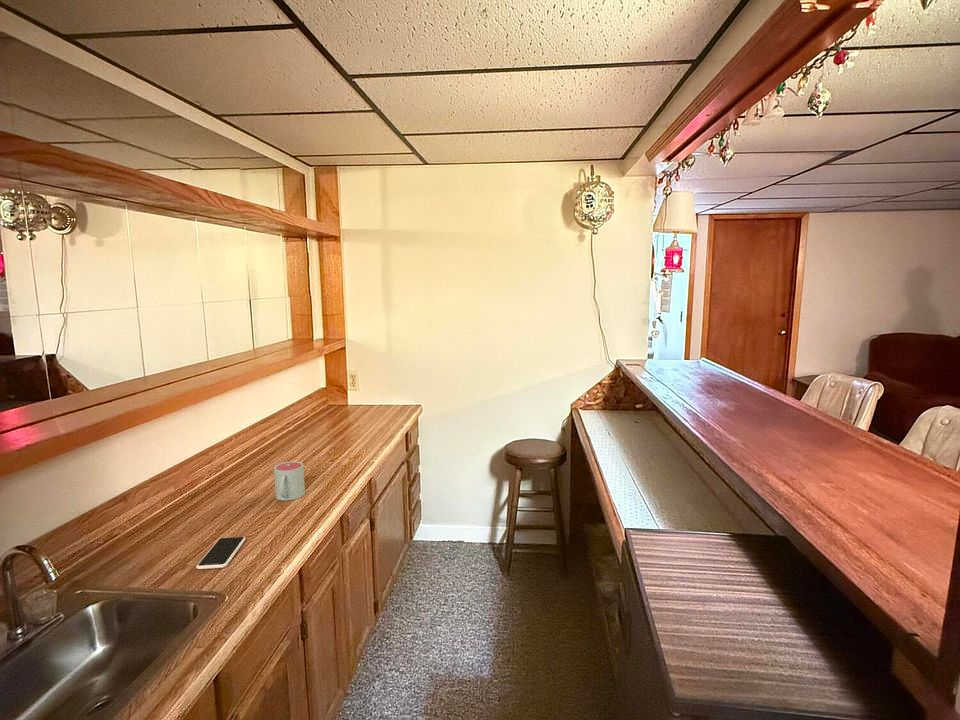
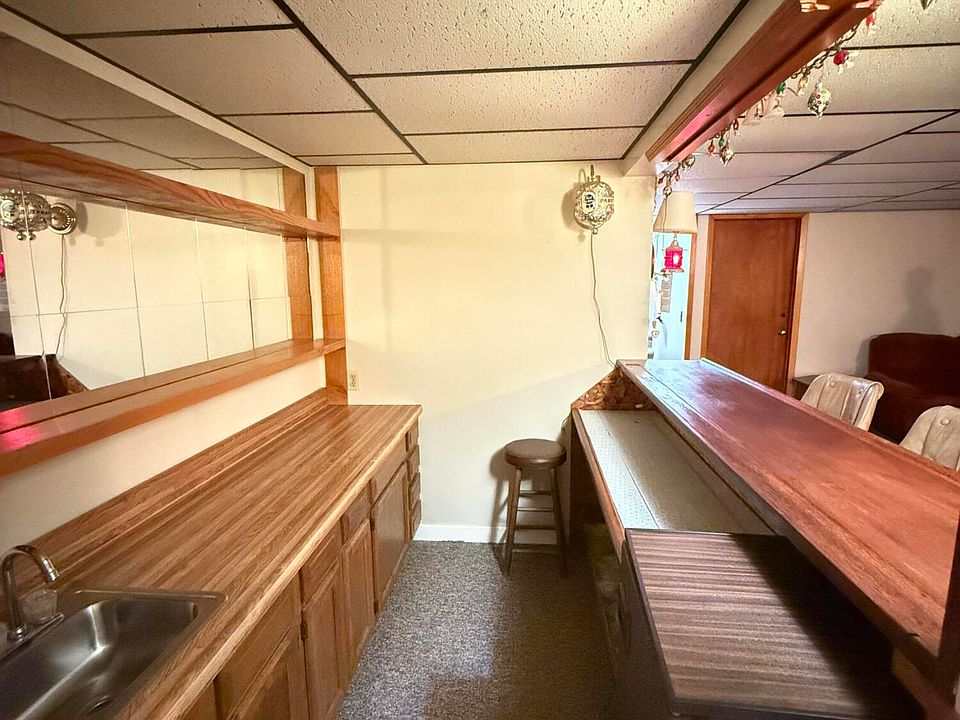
- smartphone (222, 551)
- mug (287, 483)
